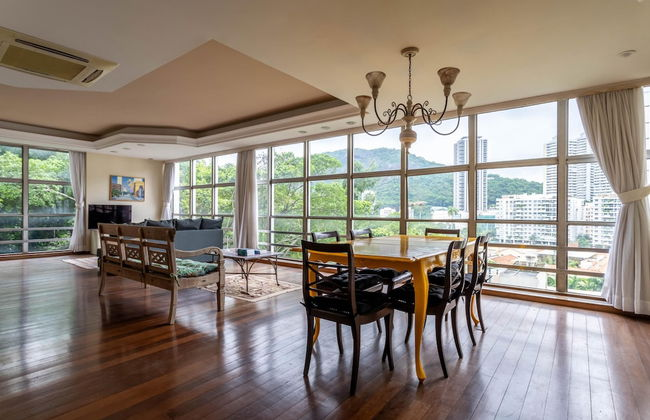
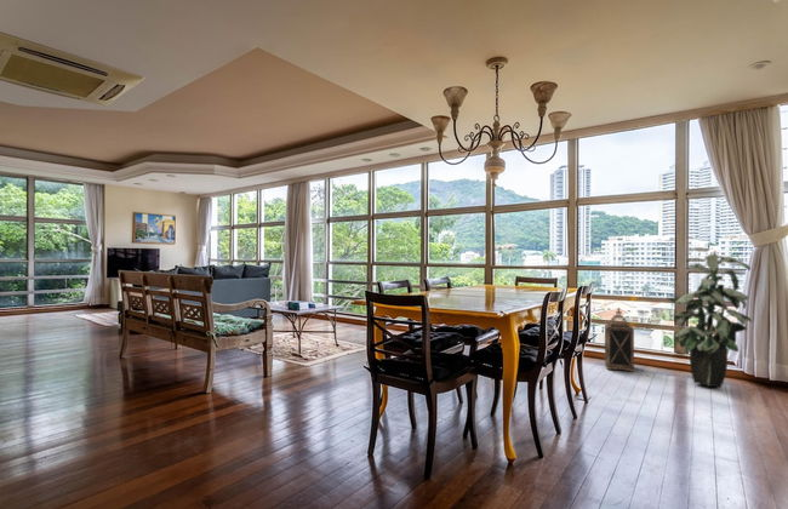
+ lantern (618, 337)
+ indoor plant (708, 315)
